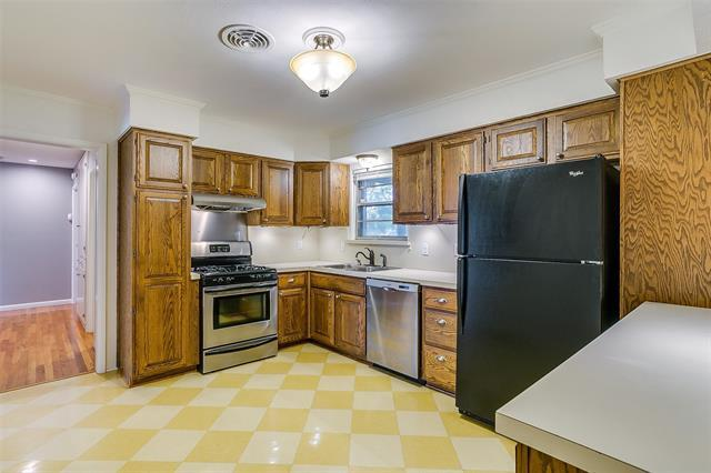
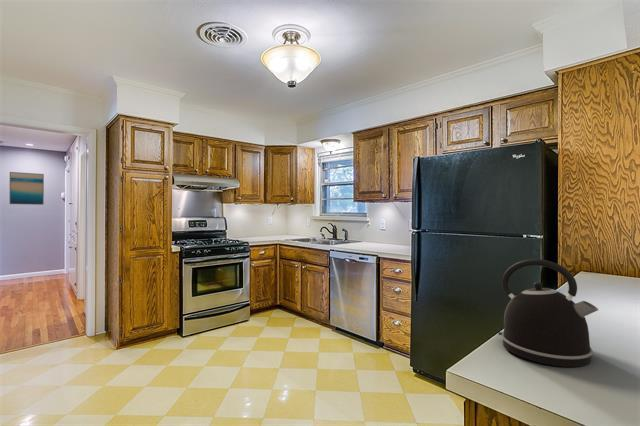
+ wall art (27, 188)
+ kettle (543, 304)
